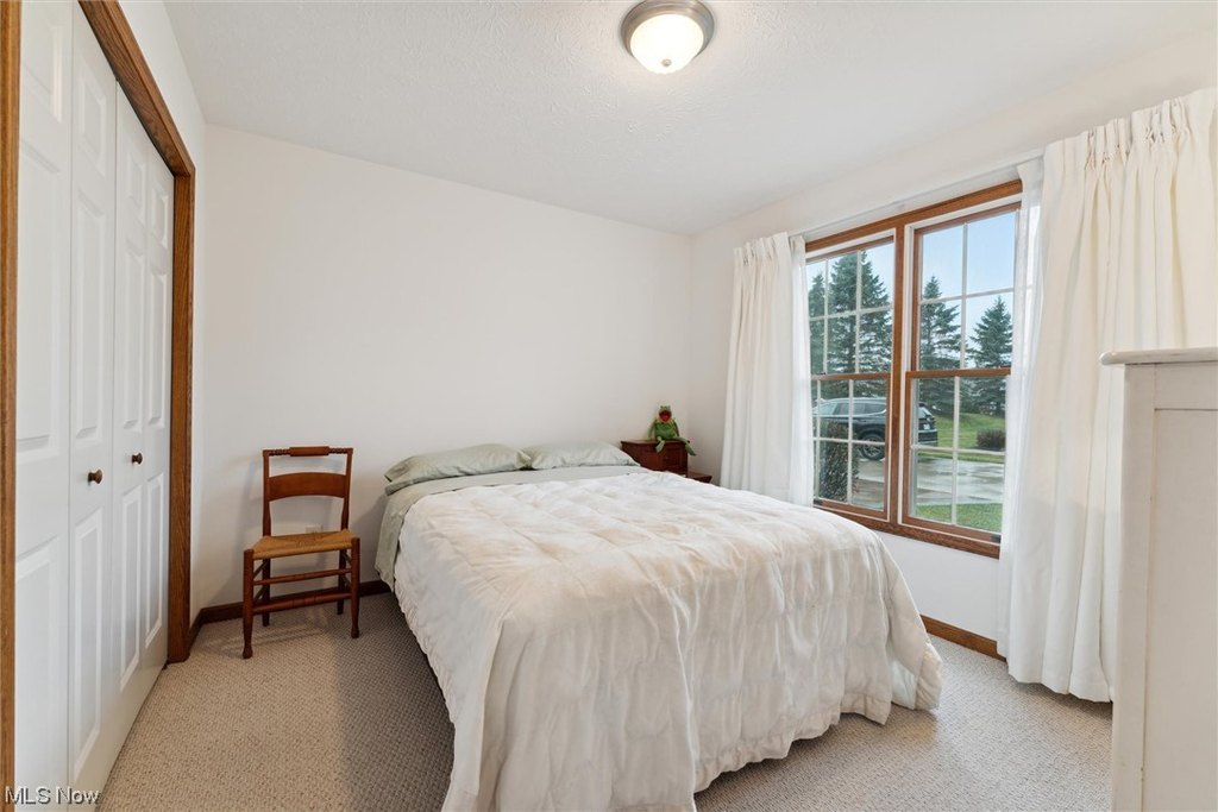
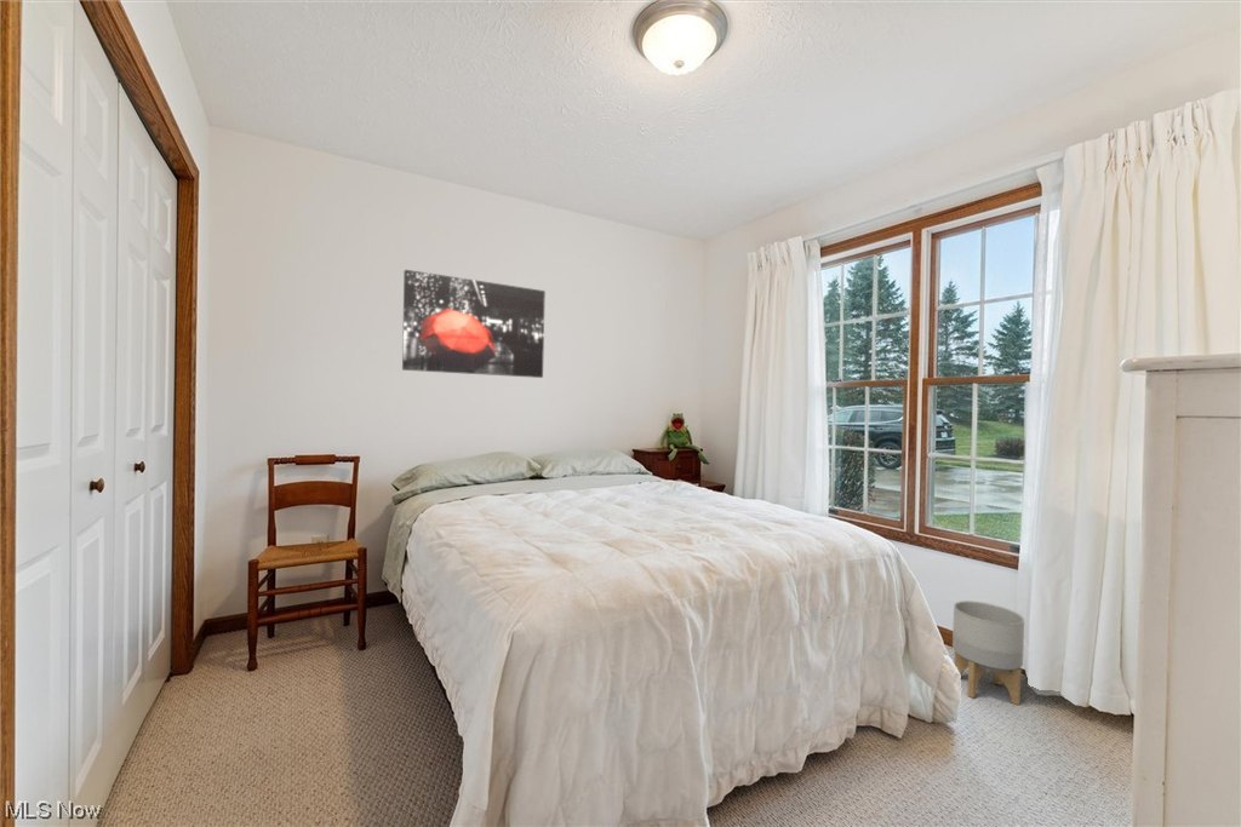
+ planter (986, 650)
+ wall art (477, 327)
